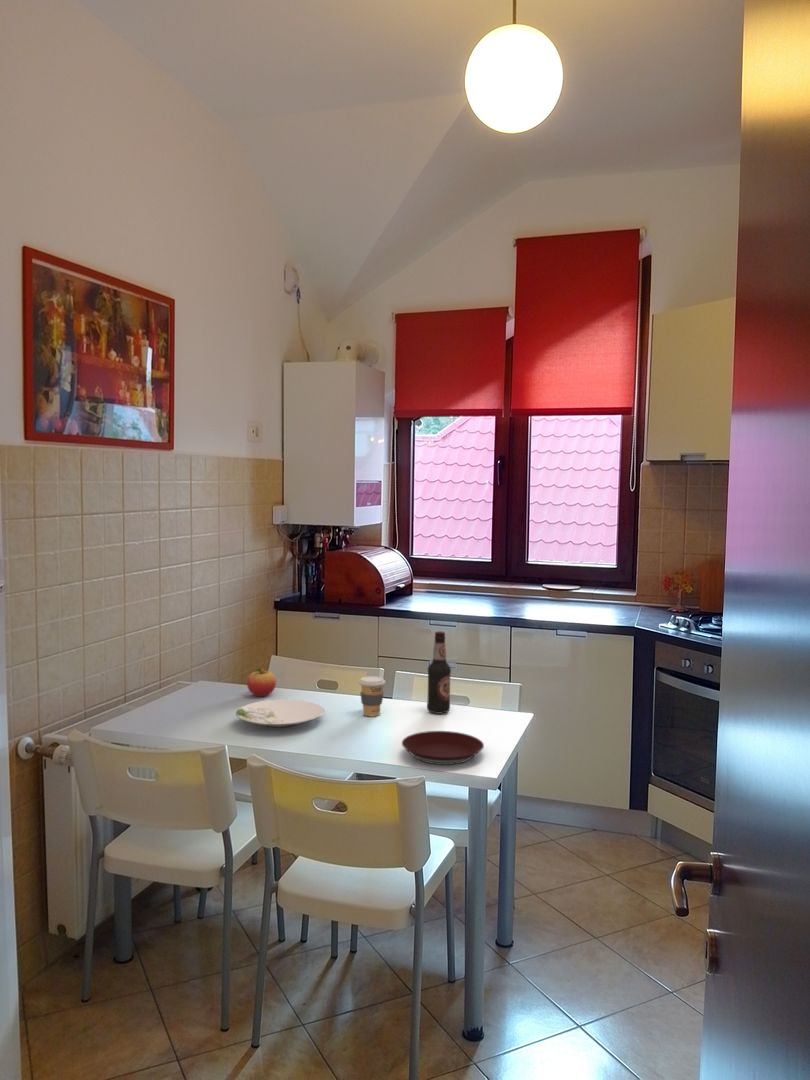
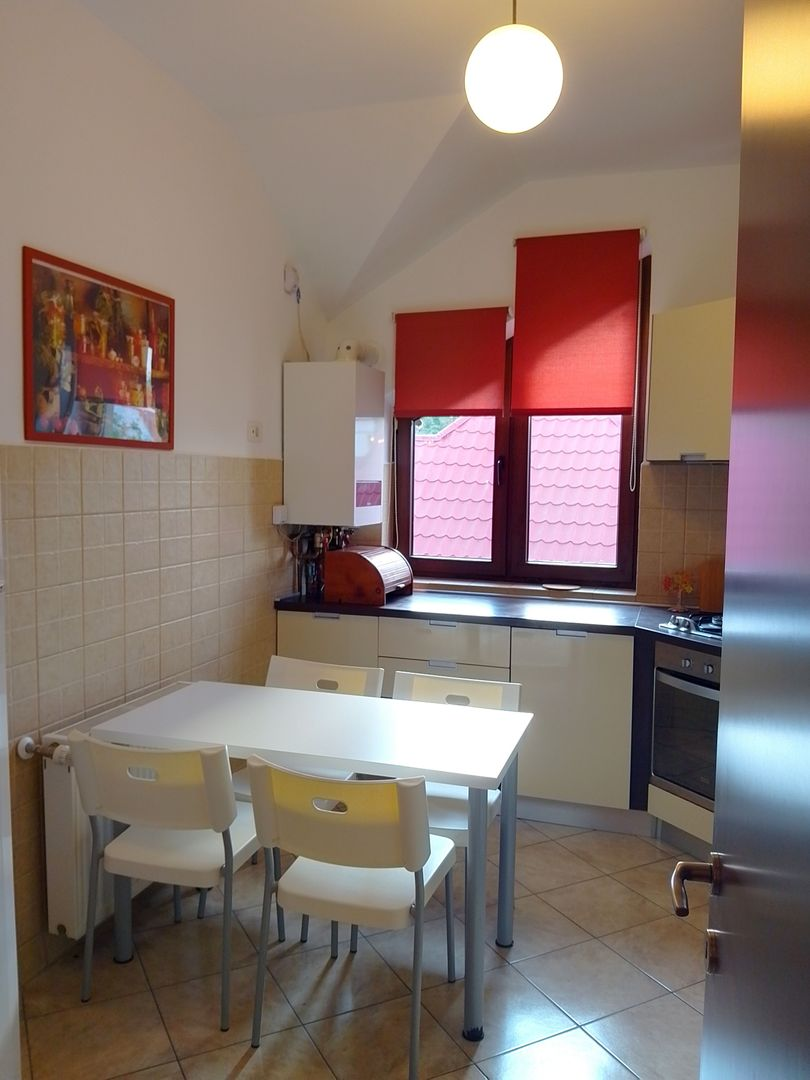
- fruit (261, 680)
- plate (280, 716)
- plate (442, 749)
- coffee cup (371, 696)
- bottle (439, 671)
